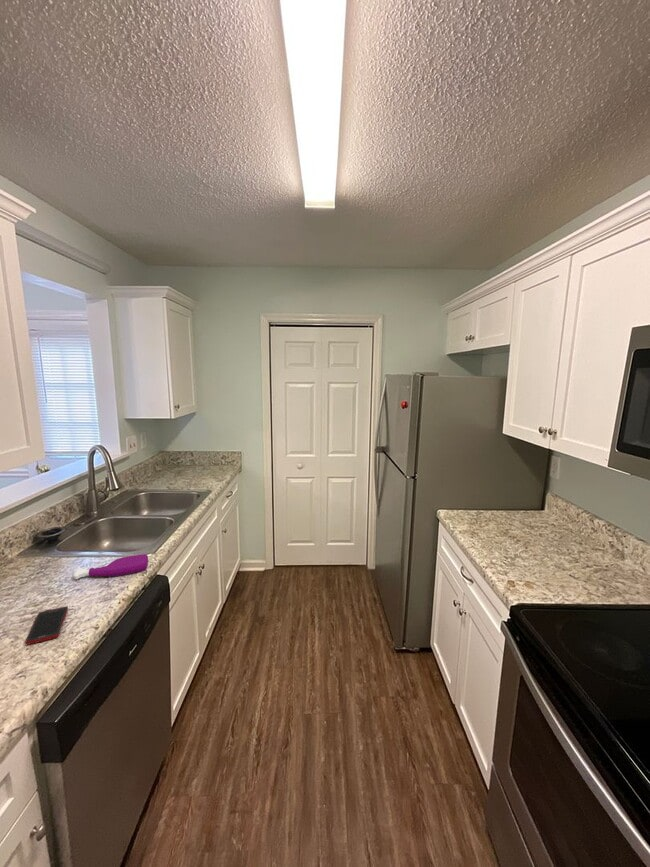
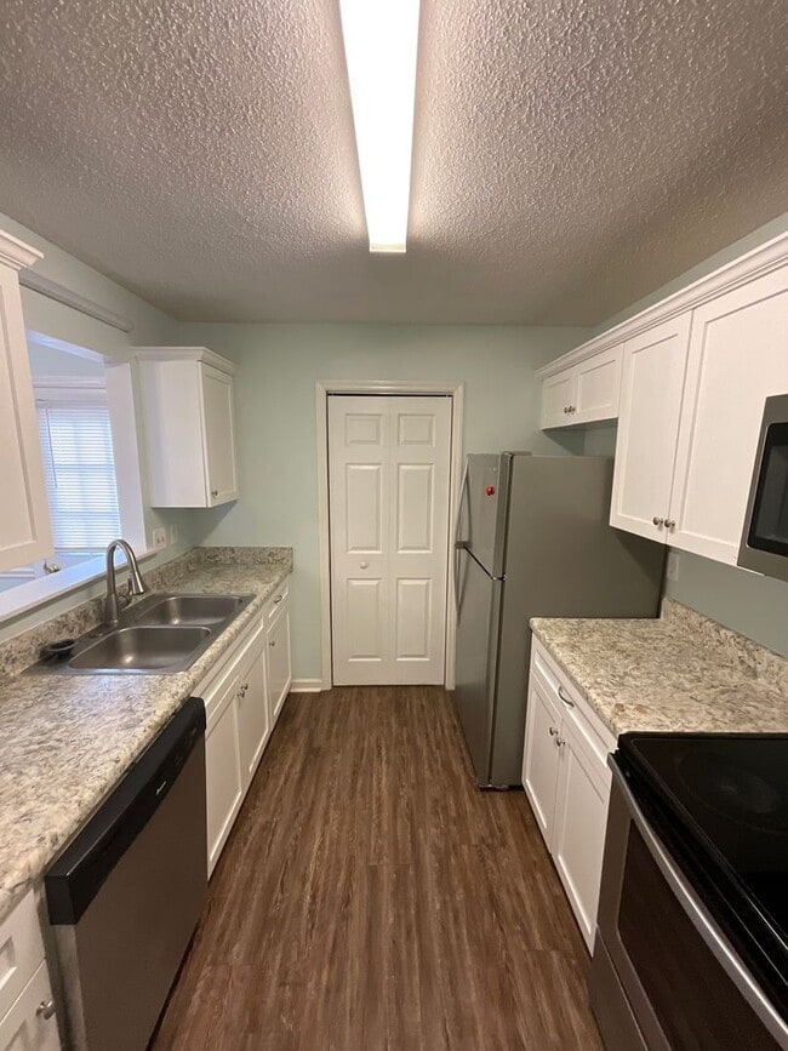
- spray bottle (112, 567)
- cell phone (48, 624)
